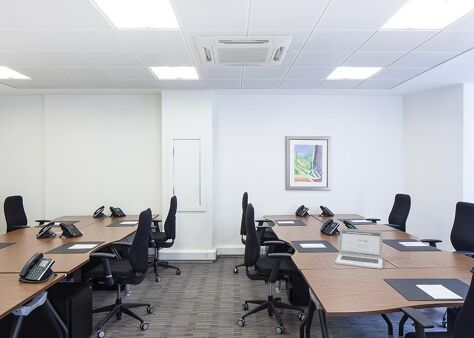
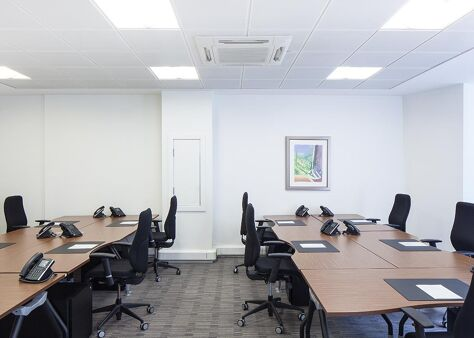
- laptop (359, 247)
